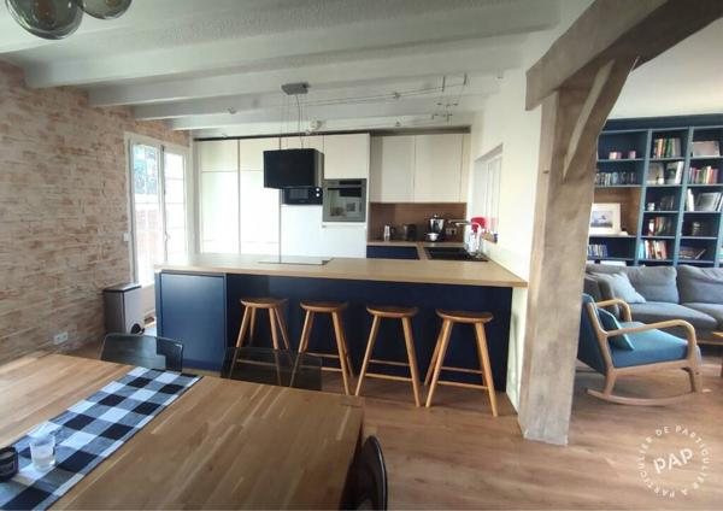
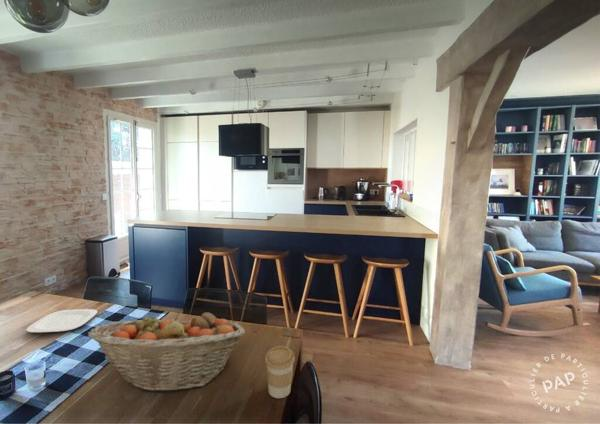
+ fruit basket (171, 340)
+ coffee cup (279, 371)
+ plate (64, 321)
